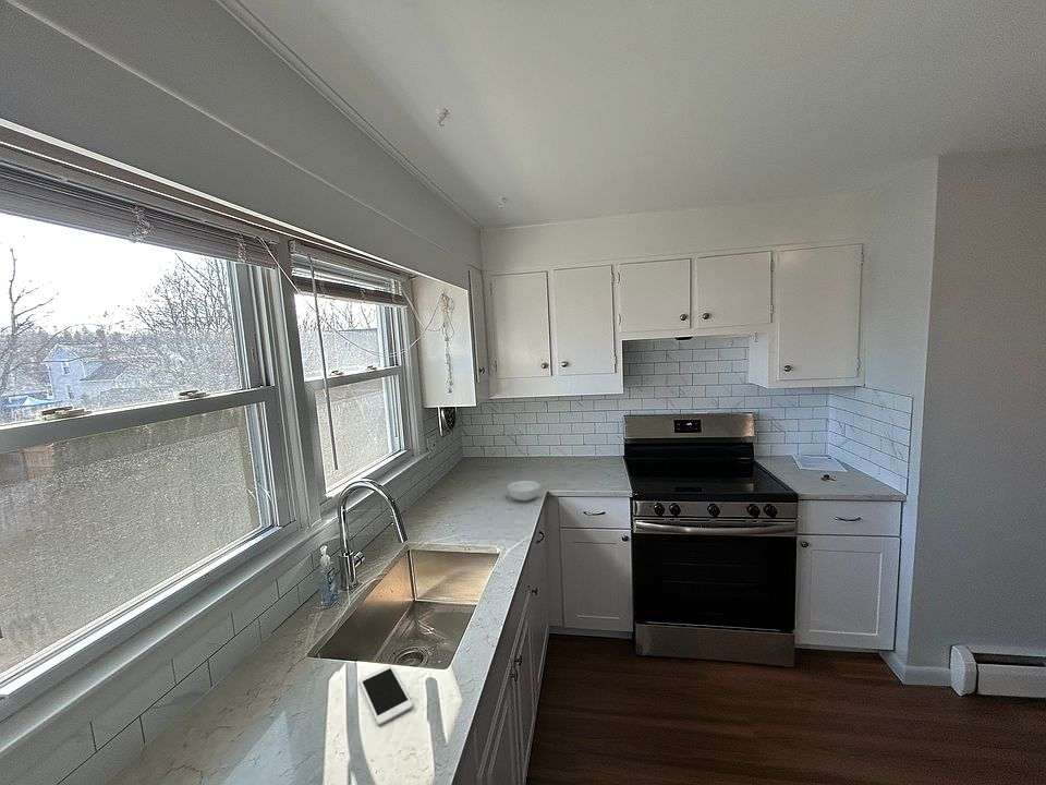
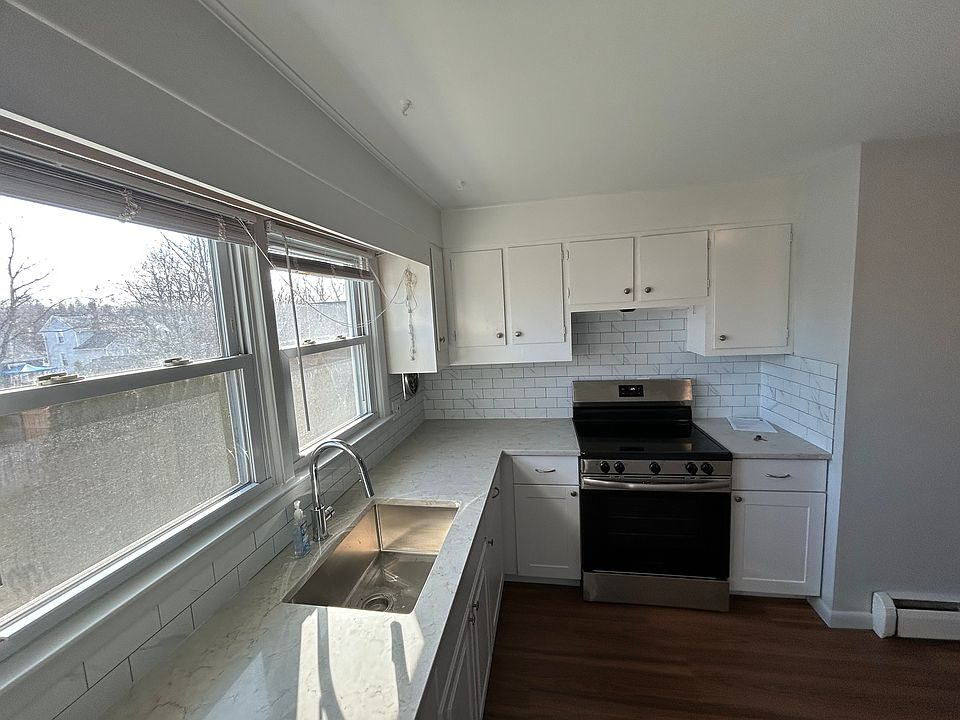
- cell phone (385, 692)
- cereal bowl (524, 492)
